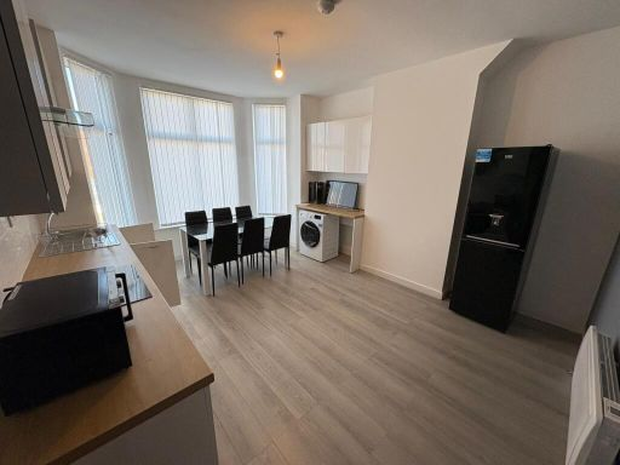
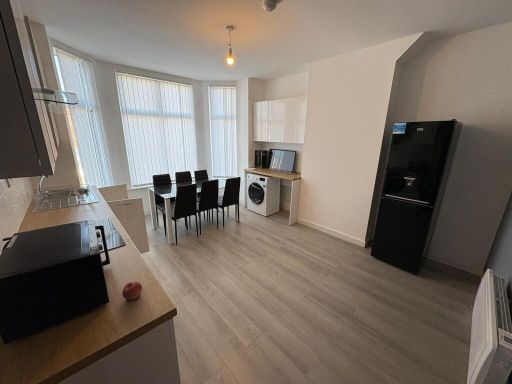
+ apple (132, 290)
